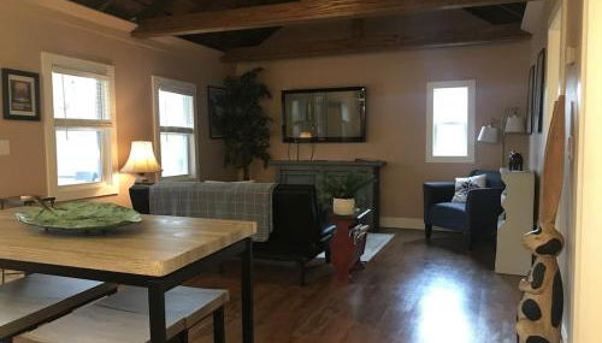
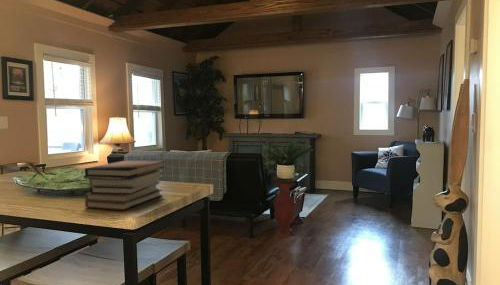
+ book stack (127, 182)
